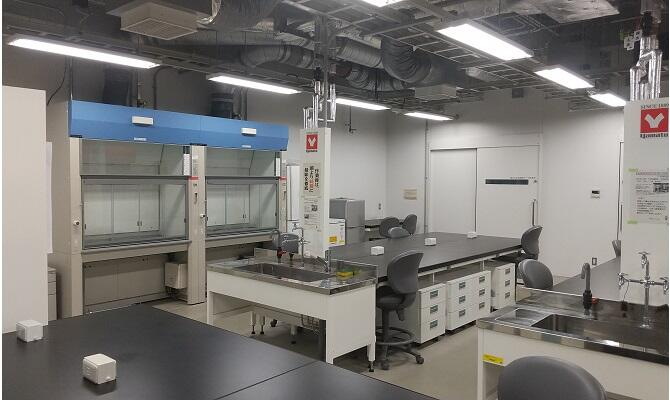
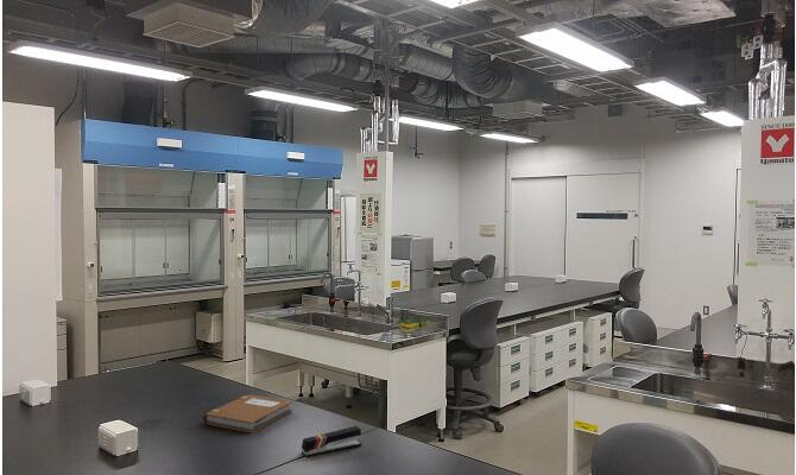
+ stapler (331, 441)
+ notebook (249, 411)
